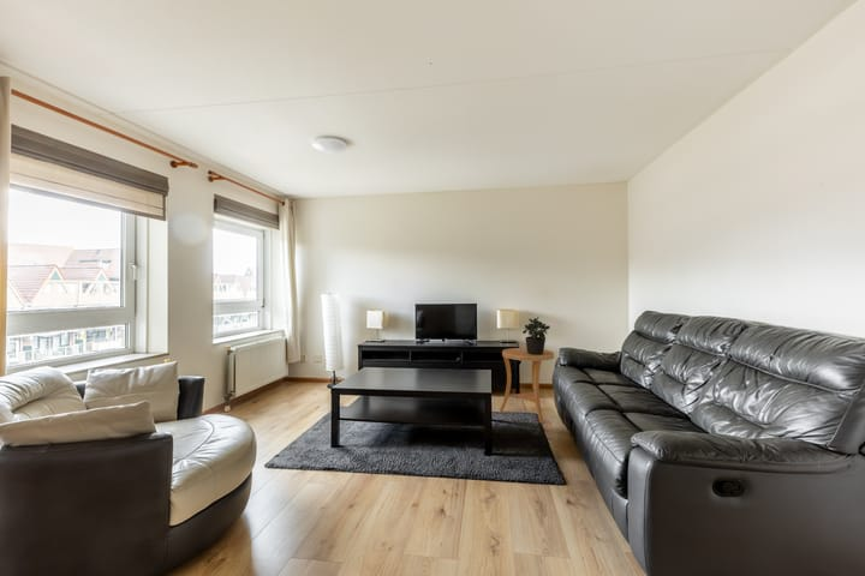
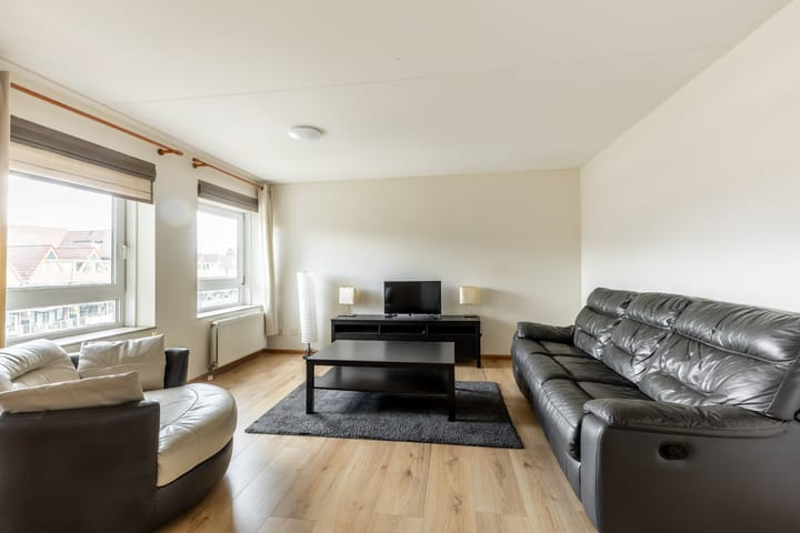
- potted plant (536, 335)
- side table (532, 382)
